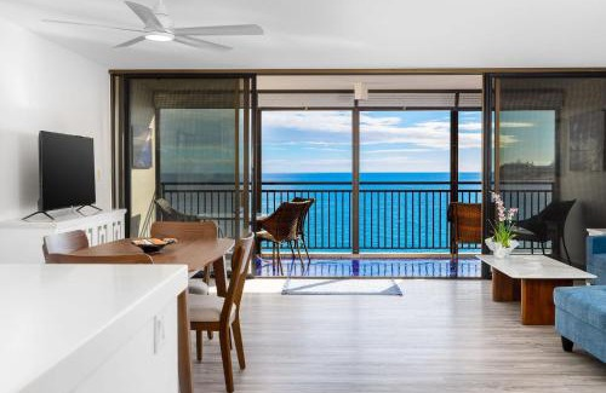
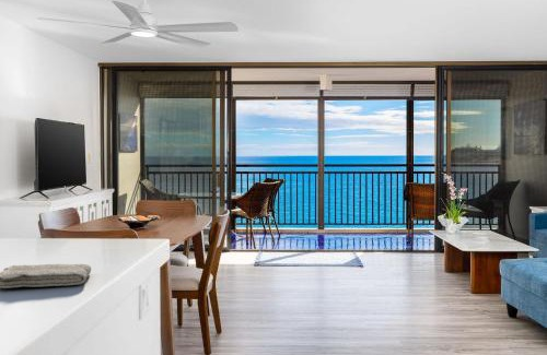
+ washcloth (44, 274)
